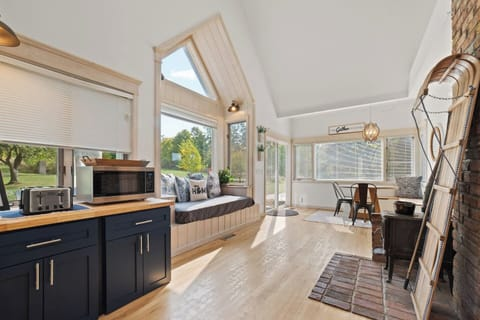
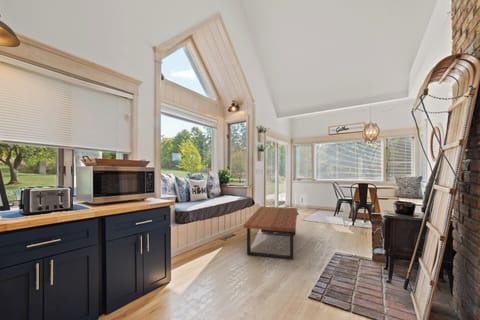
+ coffee table (274, 229)
